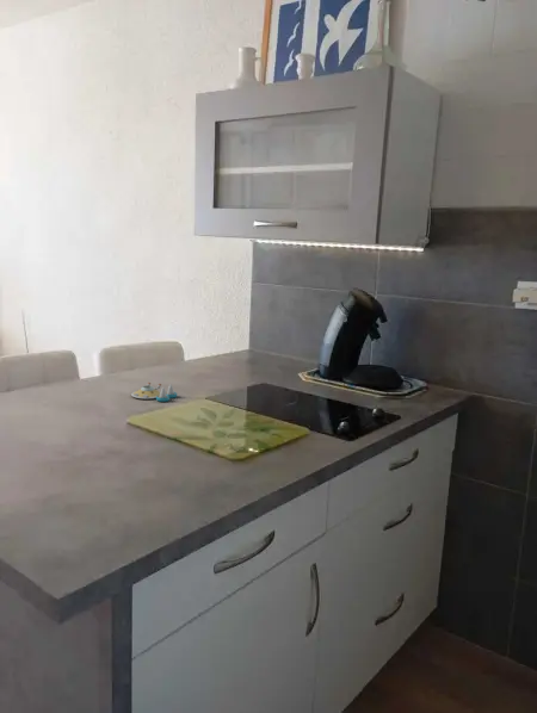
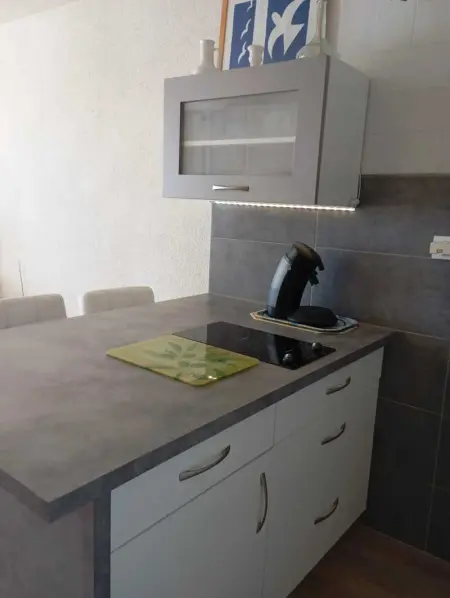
- salt and pepper shaker set (153, 389)
